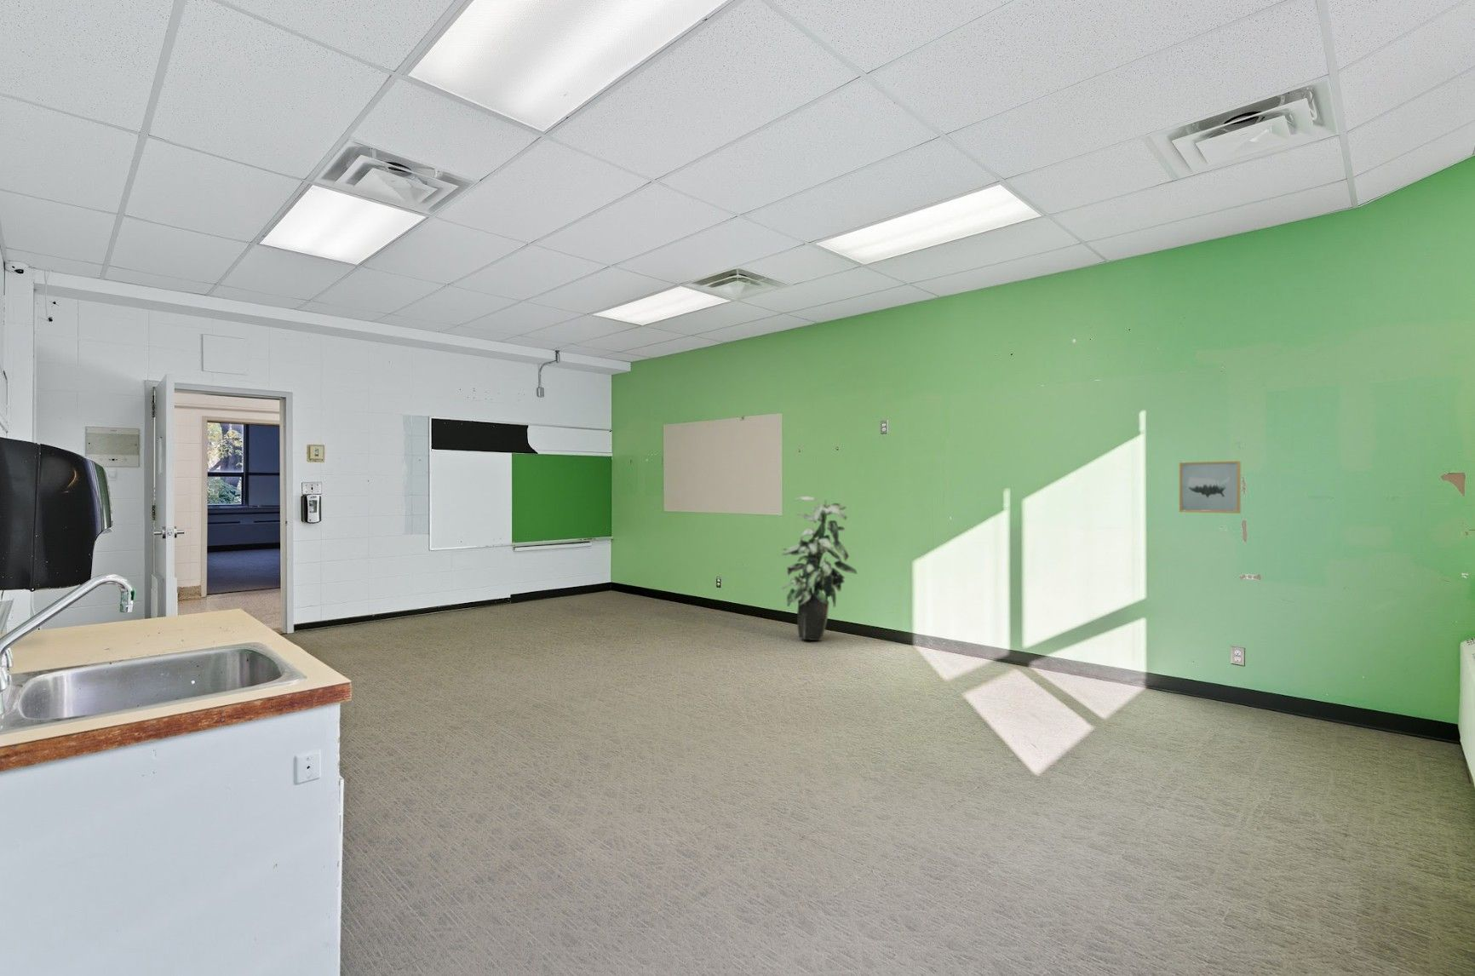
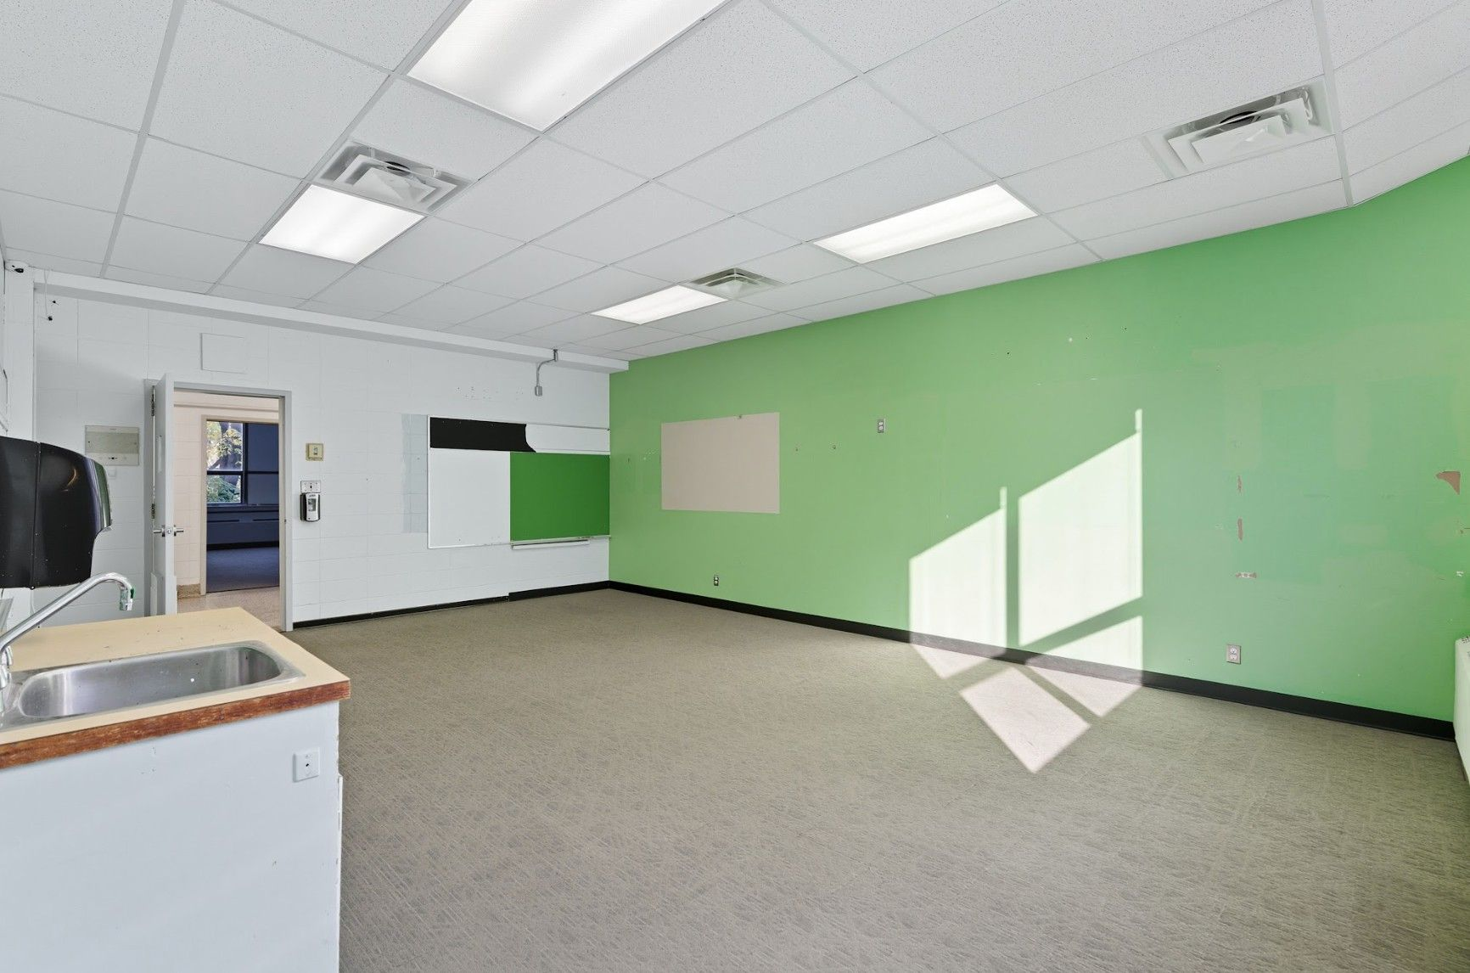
- indoor plant (814, 568)
- wall art (1209, 487)
